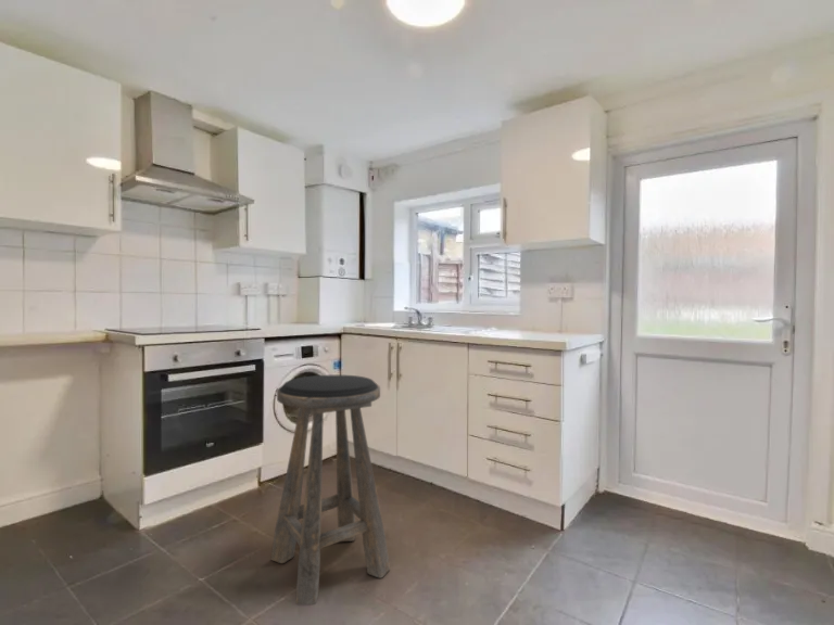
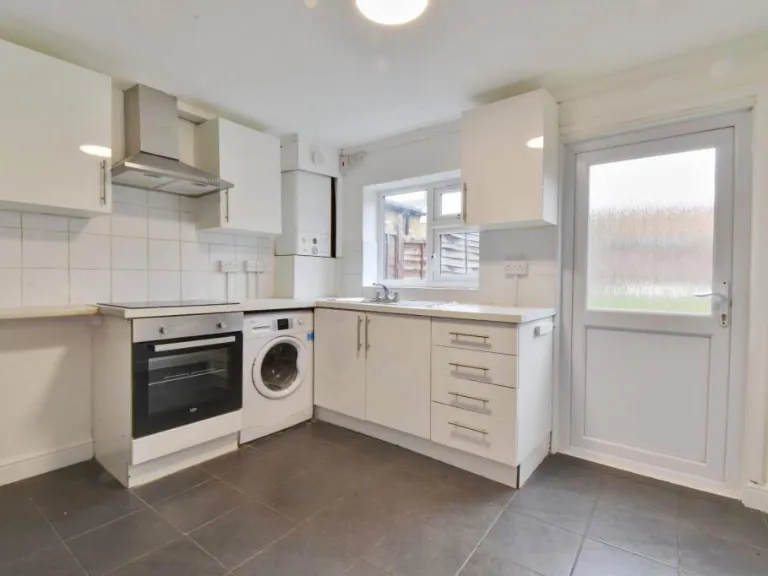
- stool (337, 473)
